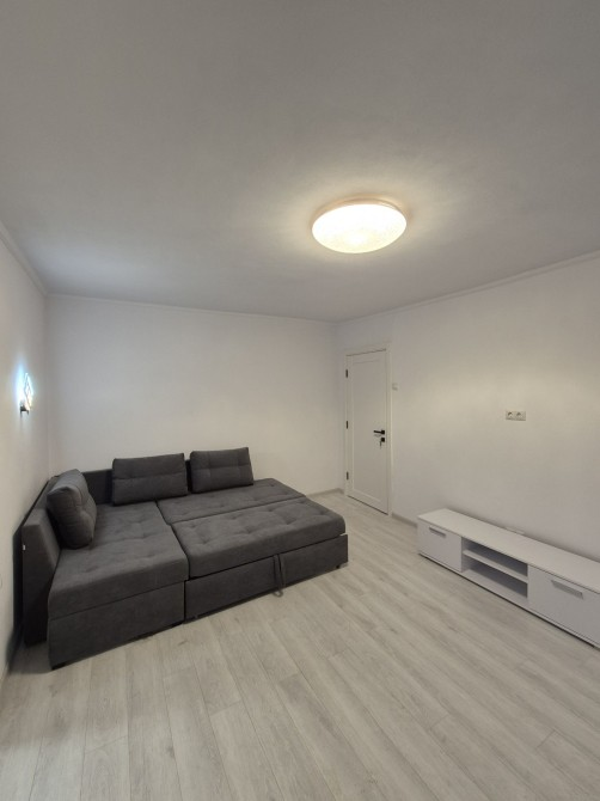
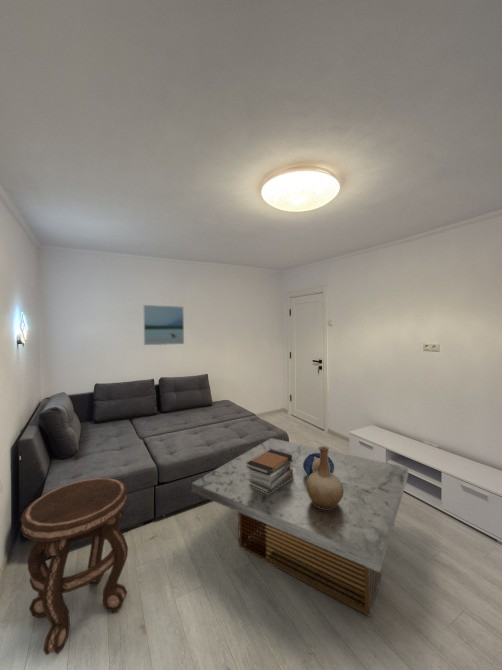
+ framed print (164, 325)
+ coffee table (305, 517)
+ vase (323, 472)
+ side table (89, 556)
+ decorative bowl (312, 464)
+ book stack (270, 469)
